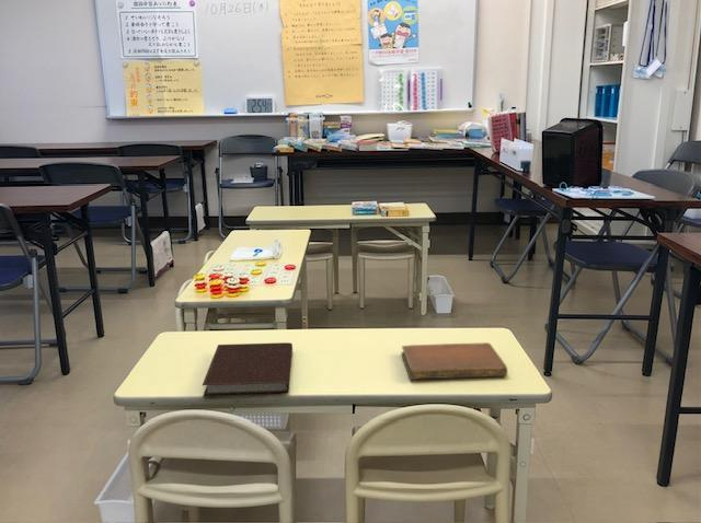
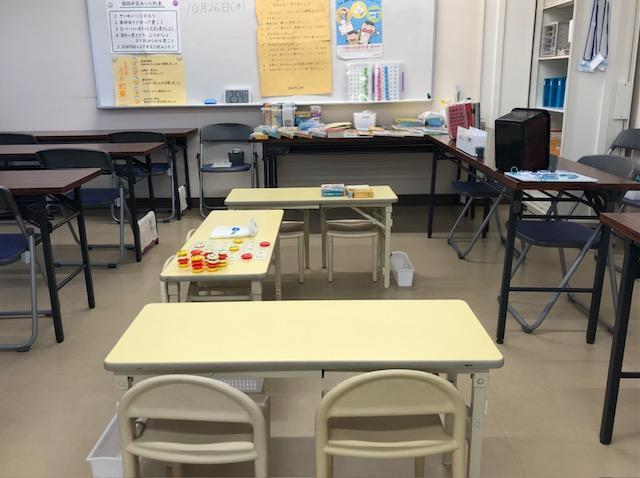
- notebook (451, 360)
- notebook (251, 367)
